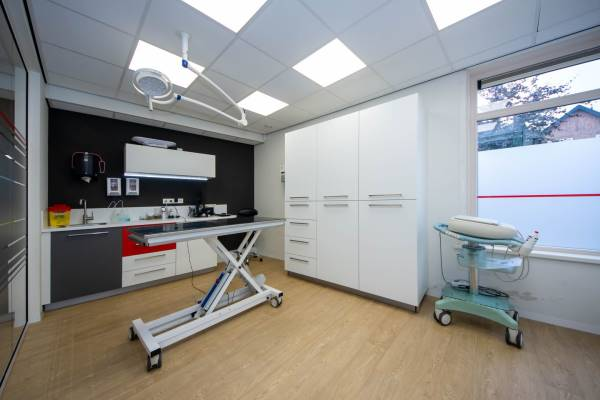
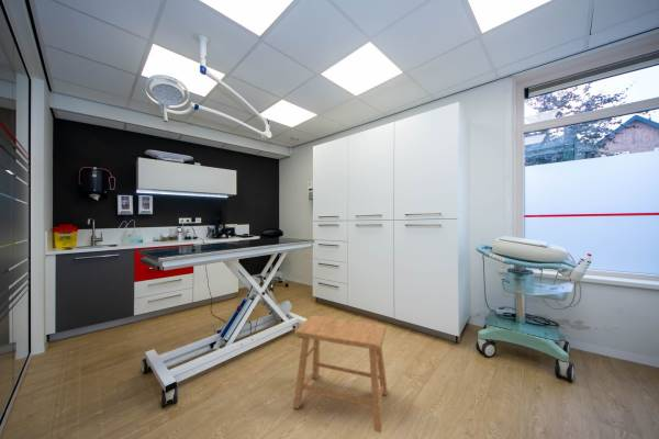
+ stool (340, 367)
